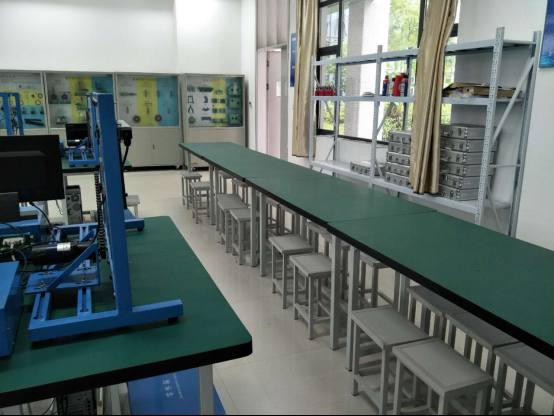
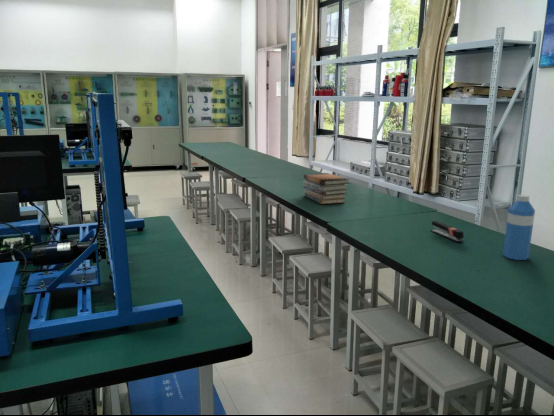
+ water bottle (519, 226)
+ stapler (447, 230)
+ book stack (324, 187)
